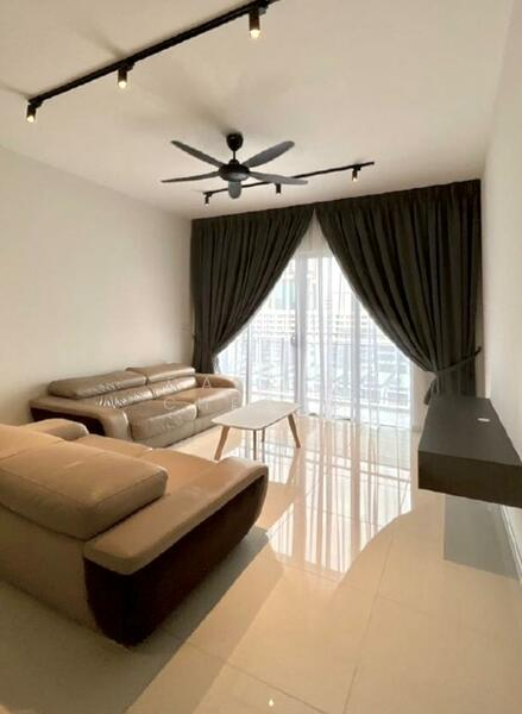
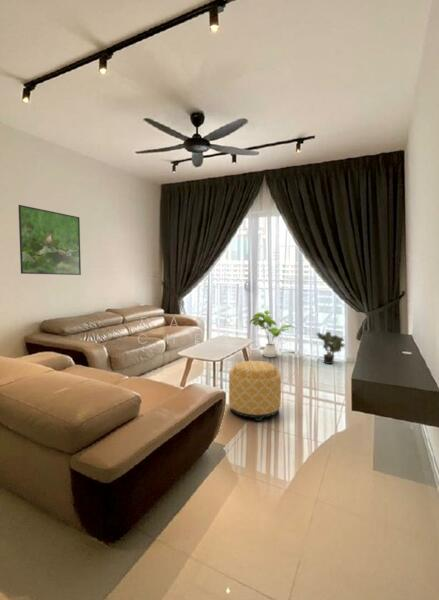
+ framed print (52, 243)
+ potted plant (329, 347)
+ house plant (268, 334)
+ ottoman (254, 387)
